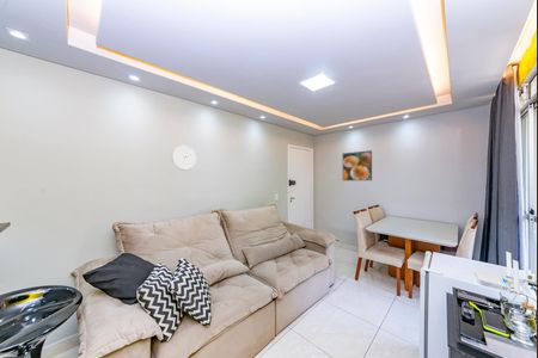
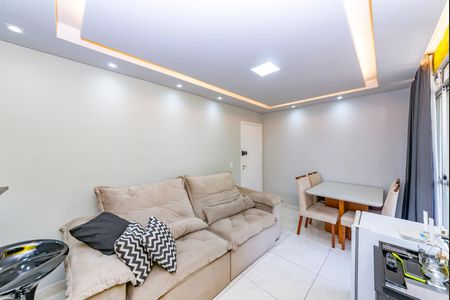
- wall clock (184, 158)
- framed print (356, 166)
